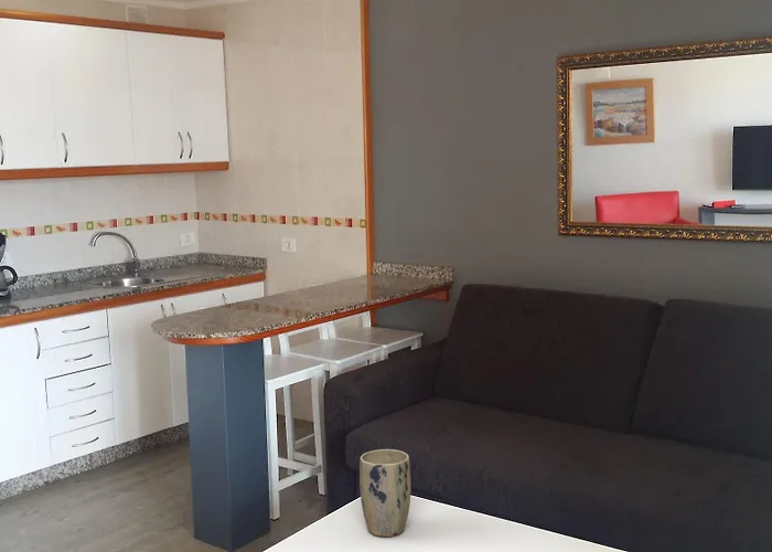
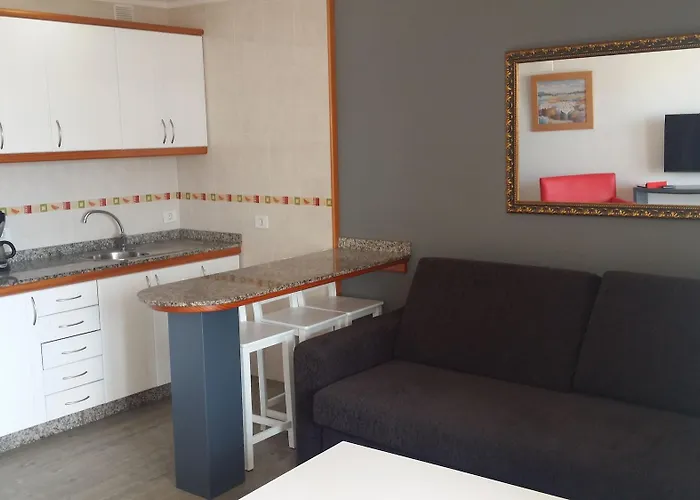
- plant pot (385, 492)
